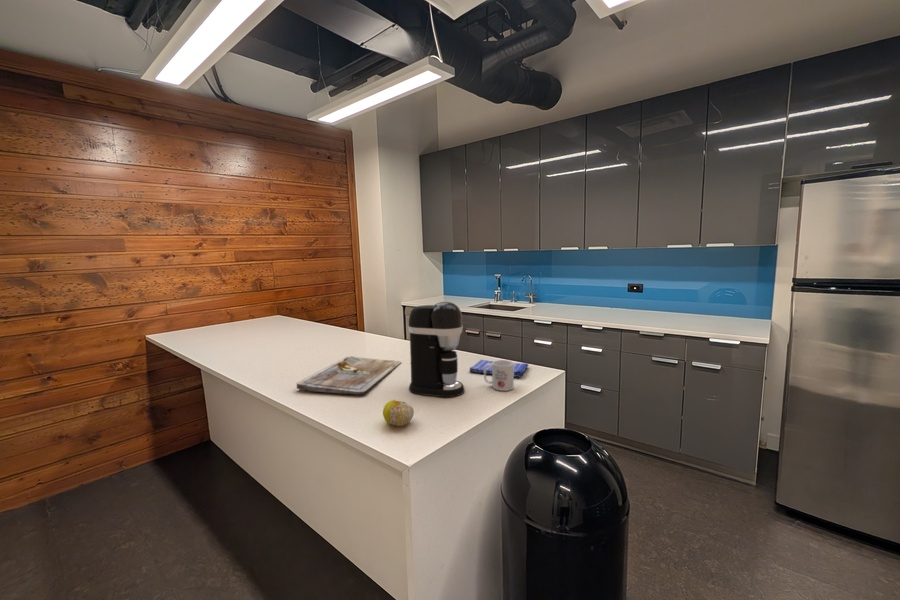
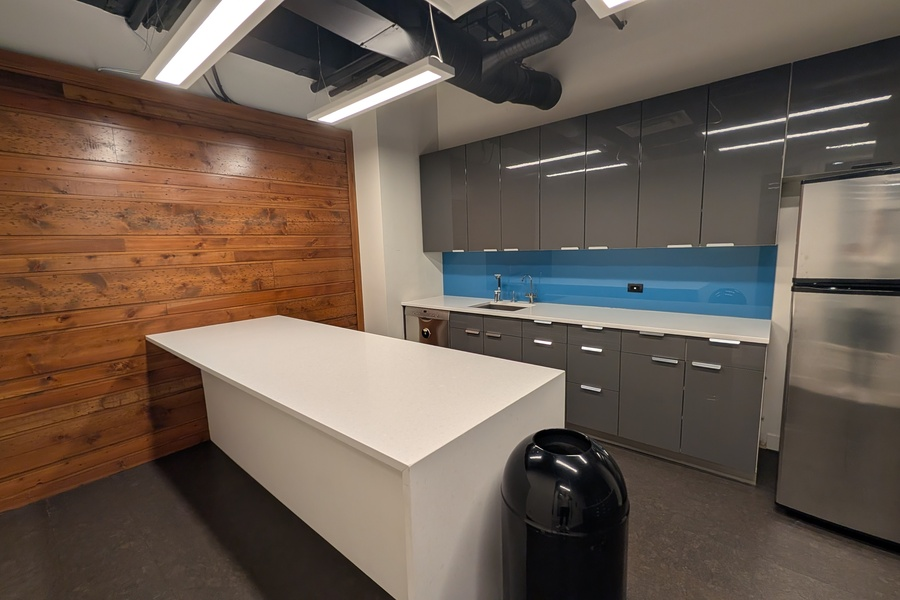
- fruit (398, 412)
- dish towel (491, 367)
- cutting board (354, 368)
- mug (498, 374)
- coffee maker (435, 346)
